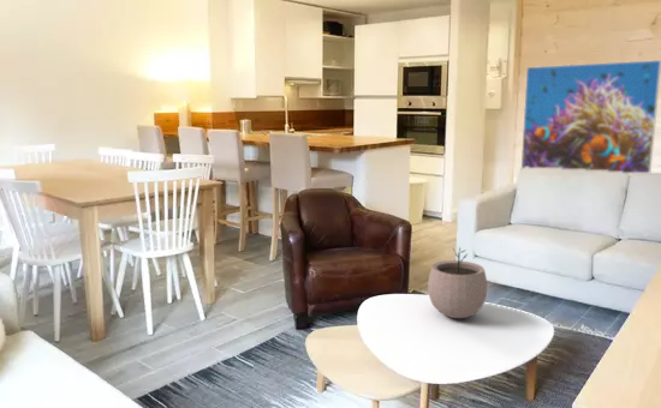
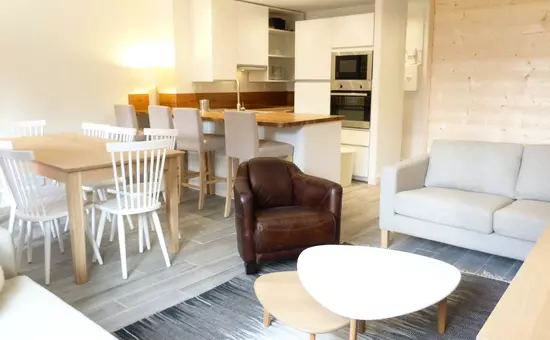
- plant pot (457, 281)
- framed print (584, 126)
